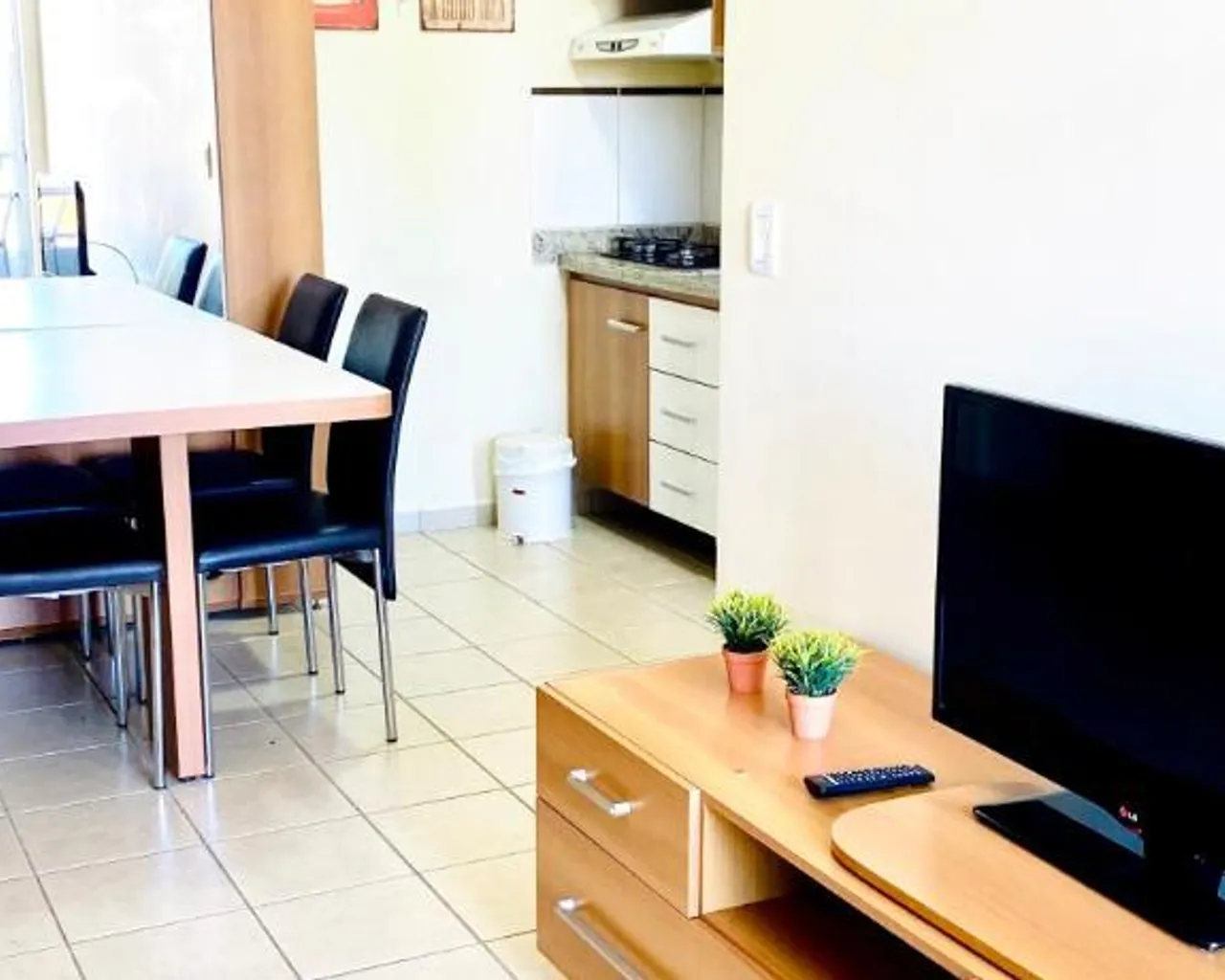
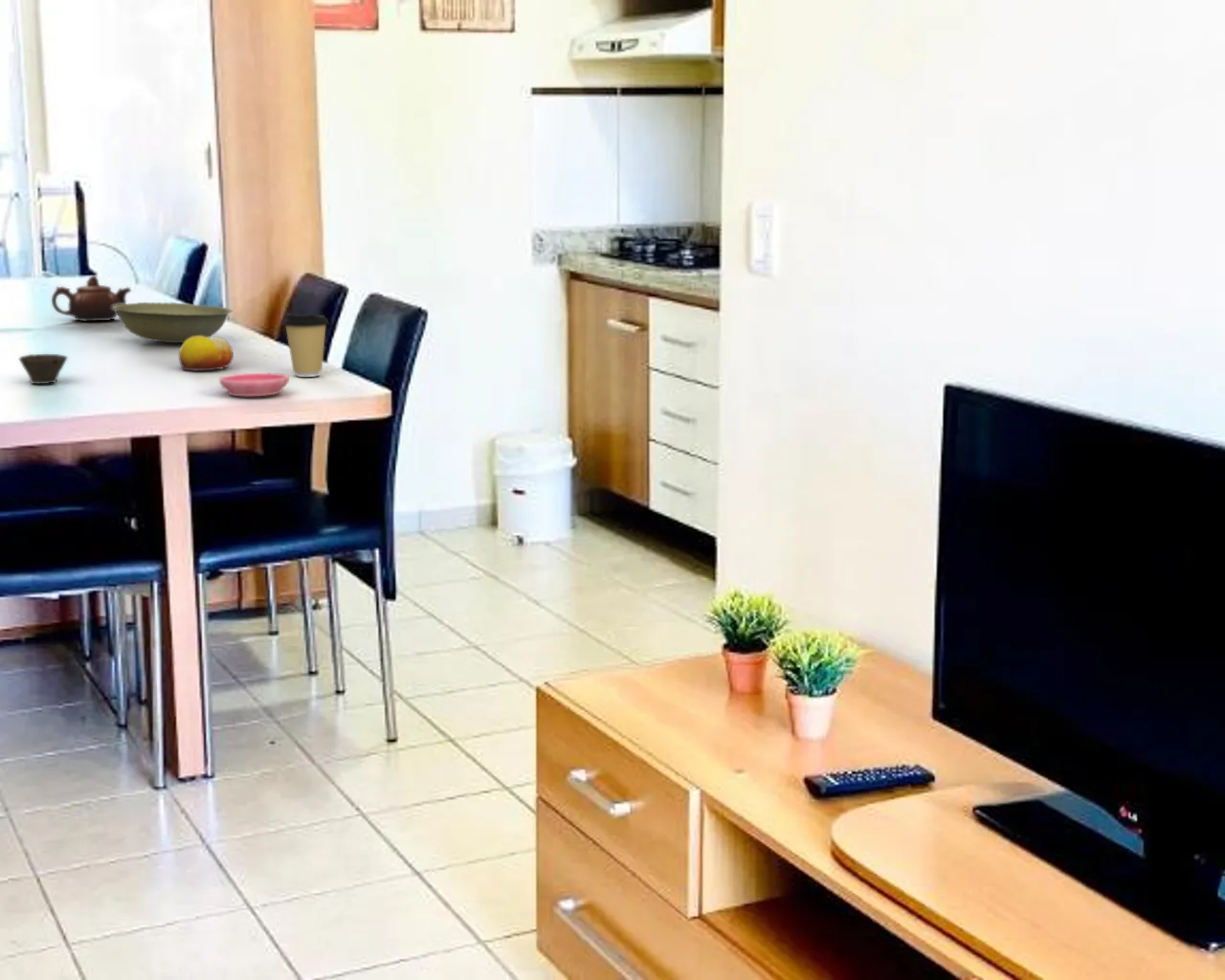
+ teapot (92, 297)
+ fruit (206, 351)
+ cup (46, 368)
+ coffee cup (306, 345)
+ saucer (255, 385)
+ bowl (173, 323)
